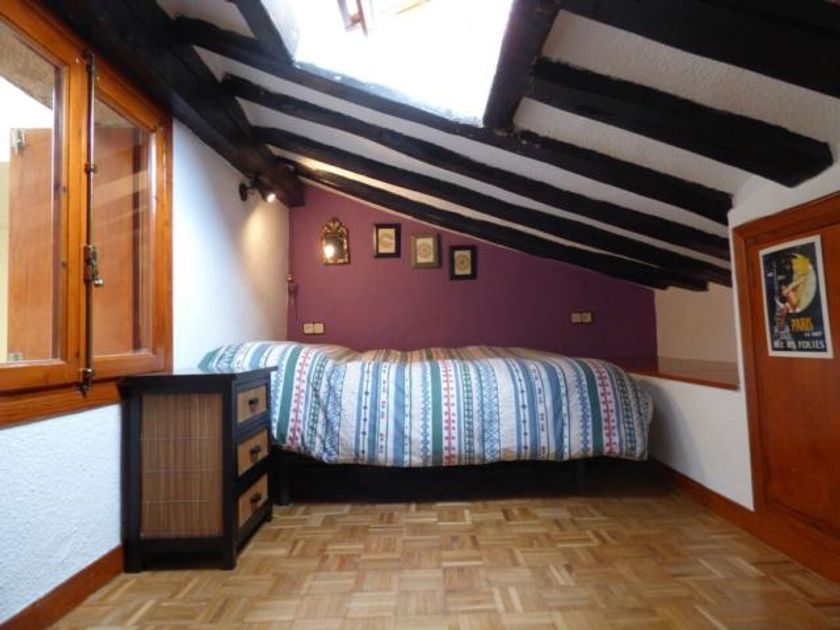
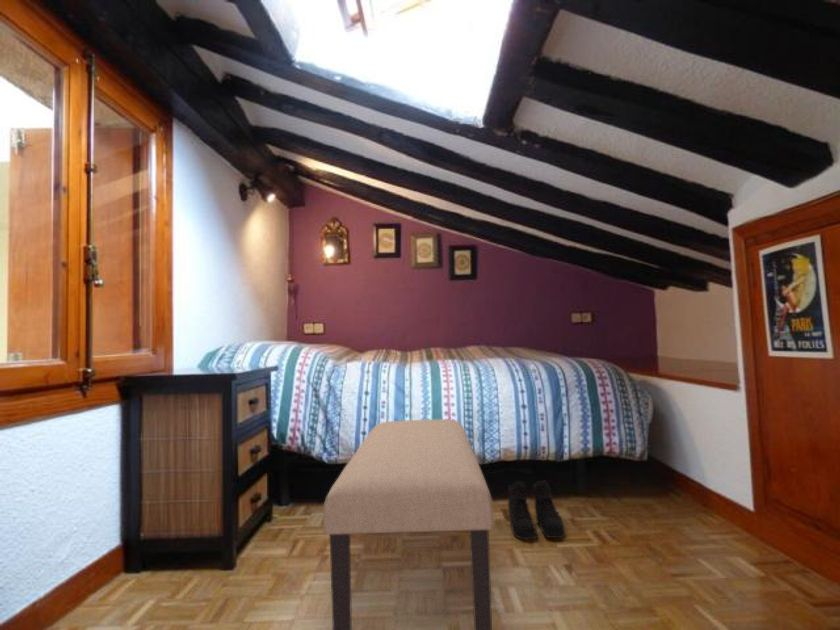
+ bench (416, 505)
+ boots (535, 506)
